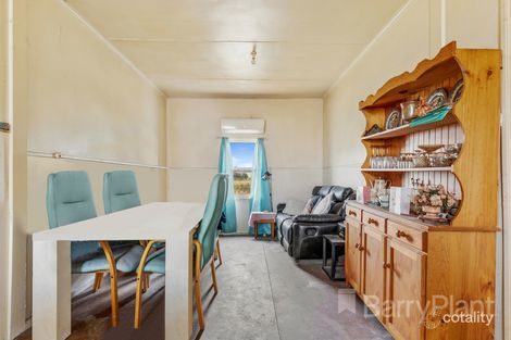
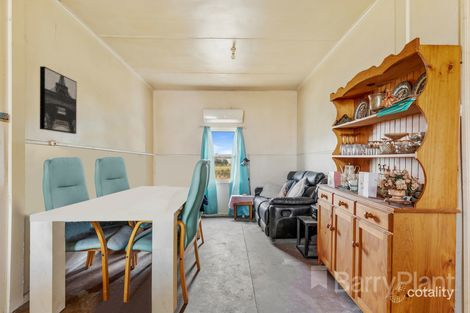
+ wall art (59, 103)
